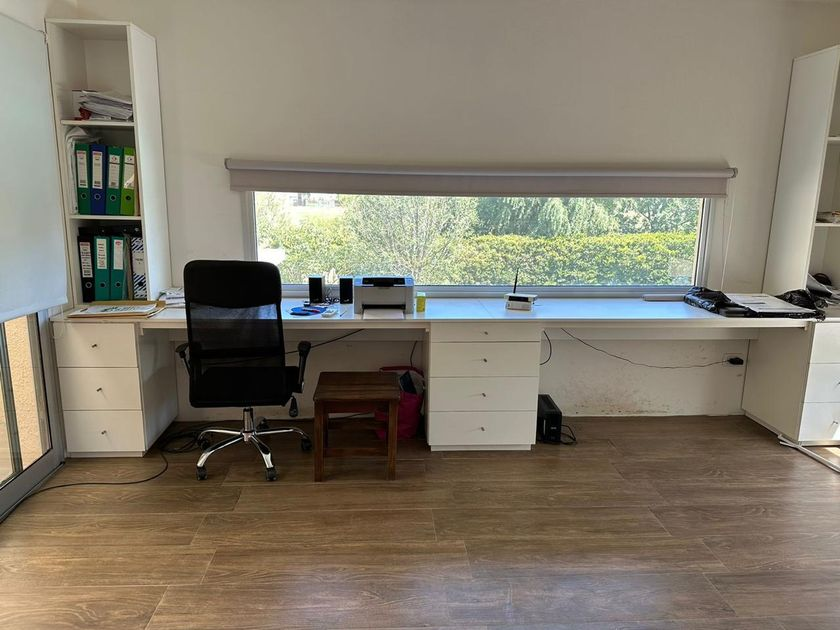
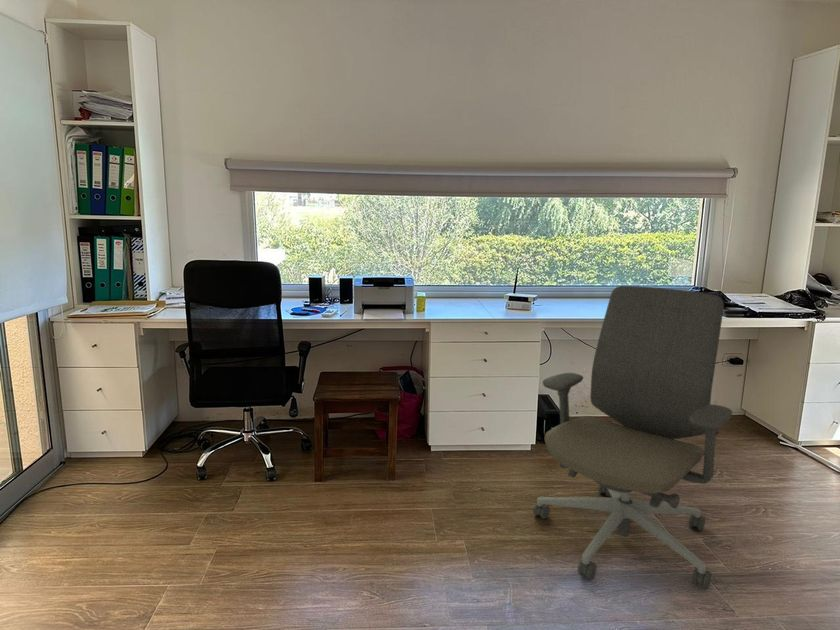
+ office chair (631, 423)
